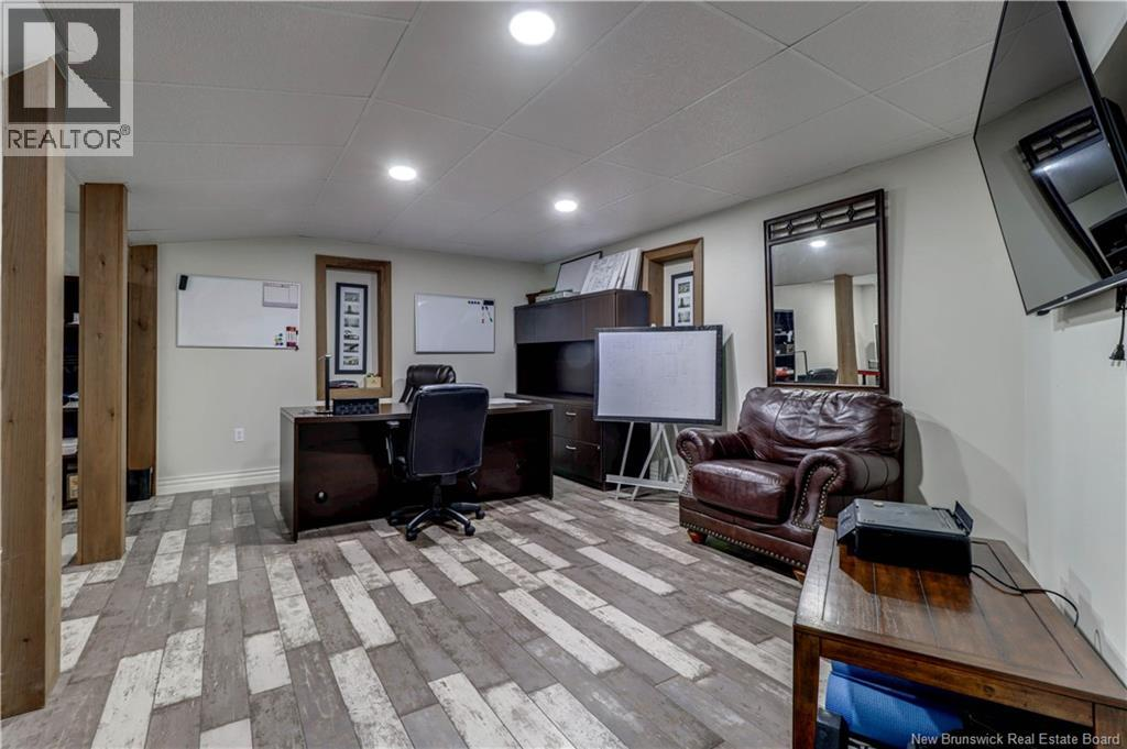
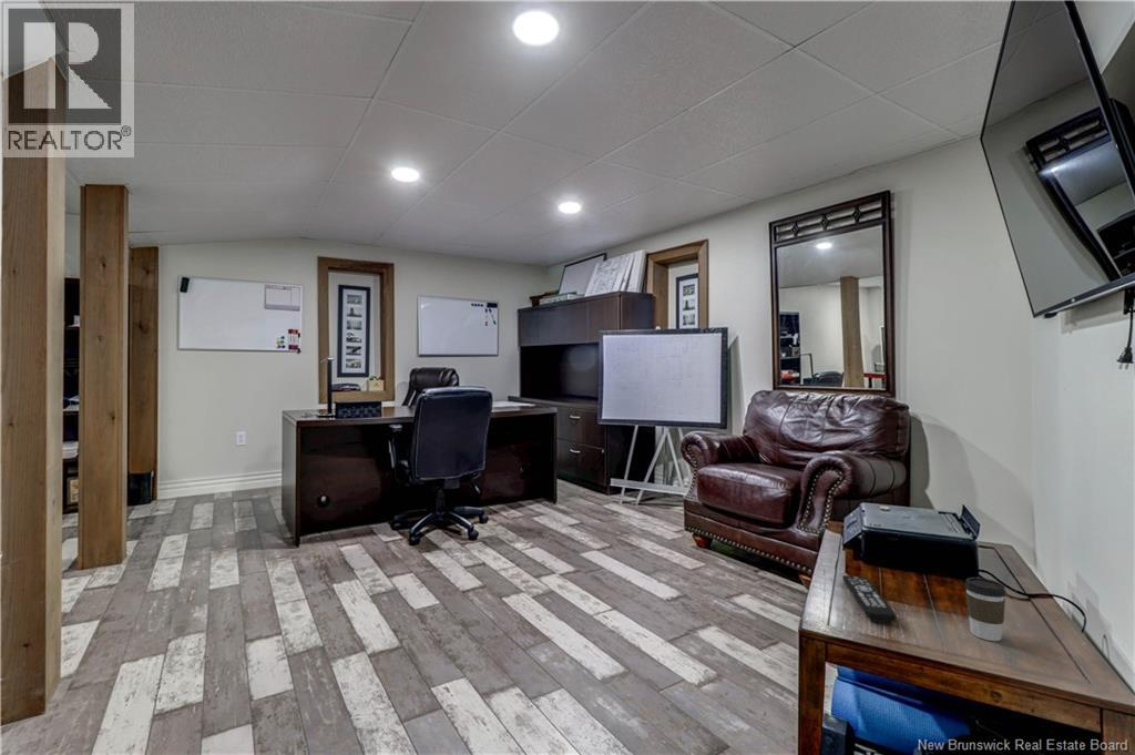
+ coffee cup (985, 609)
+ remote control (867, 596)
